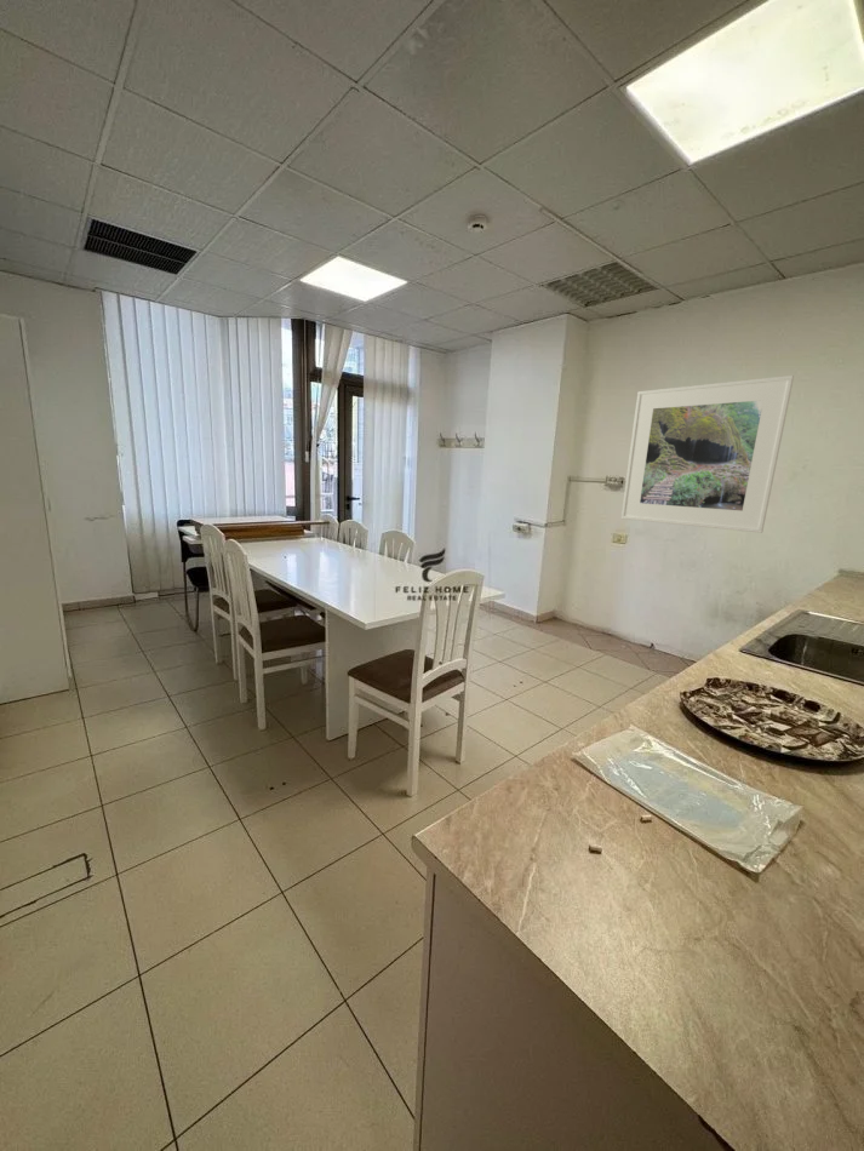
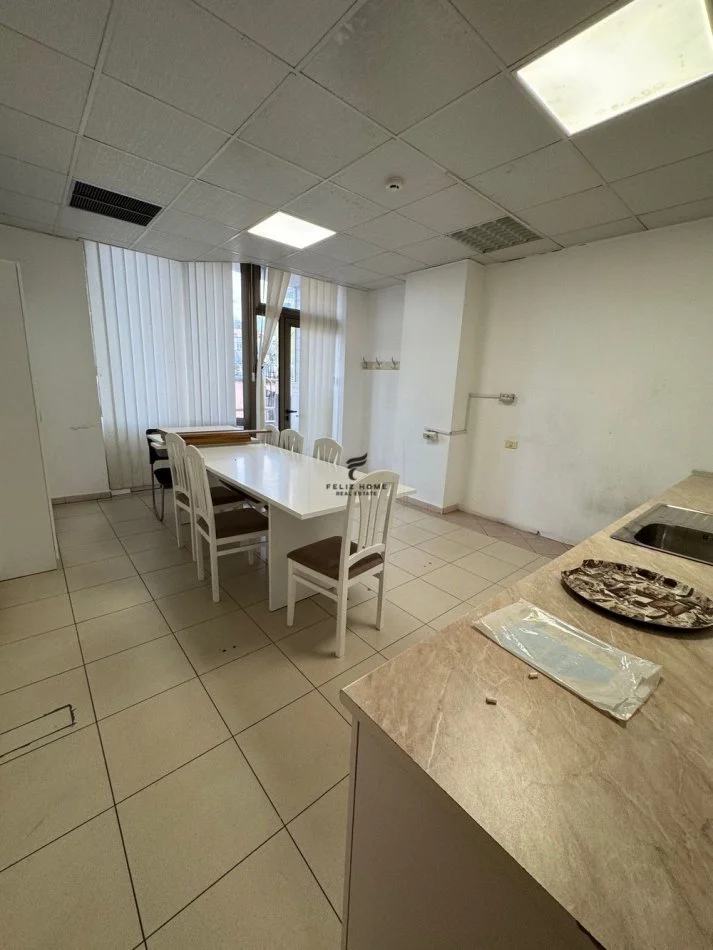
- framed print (696, 457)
